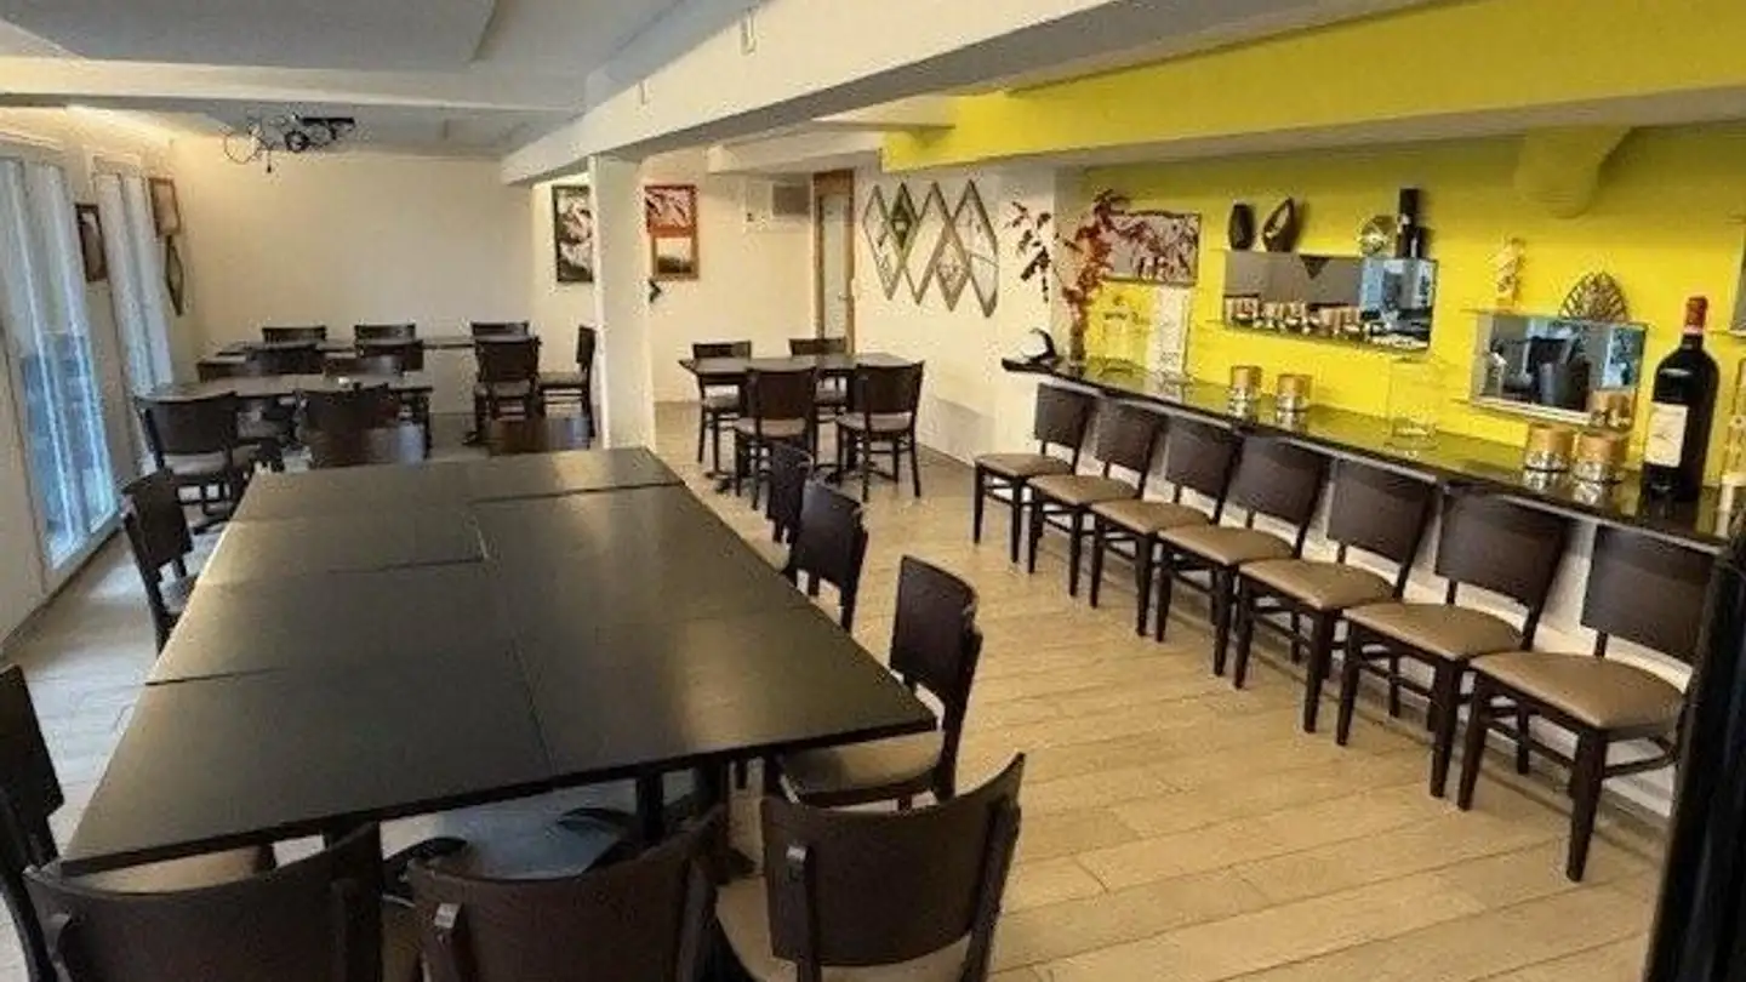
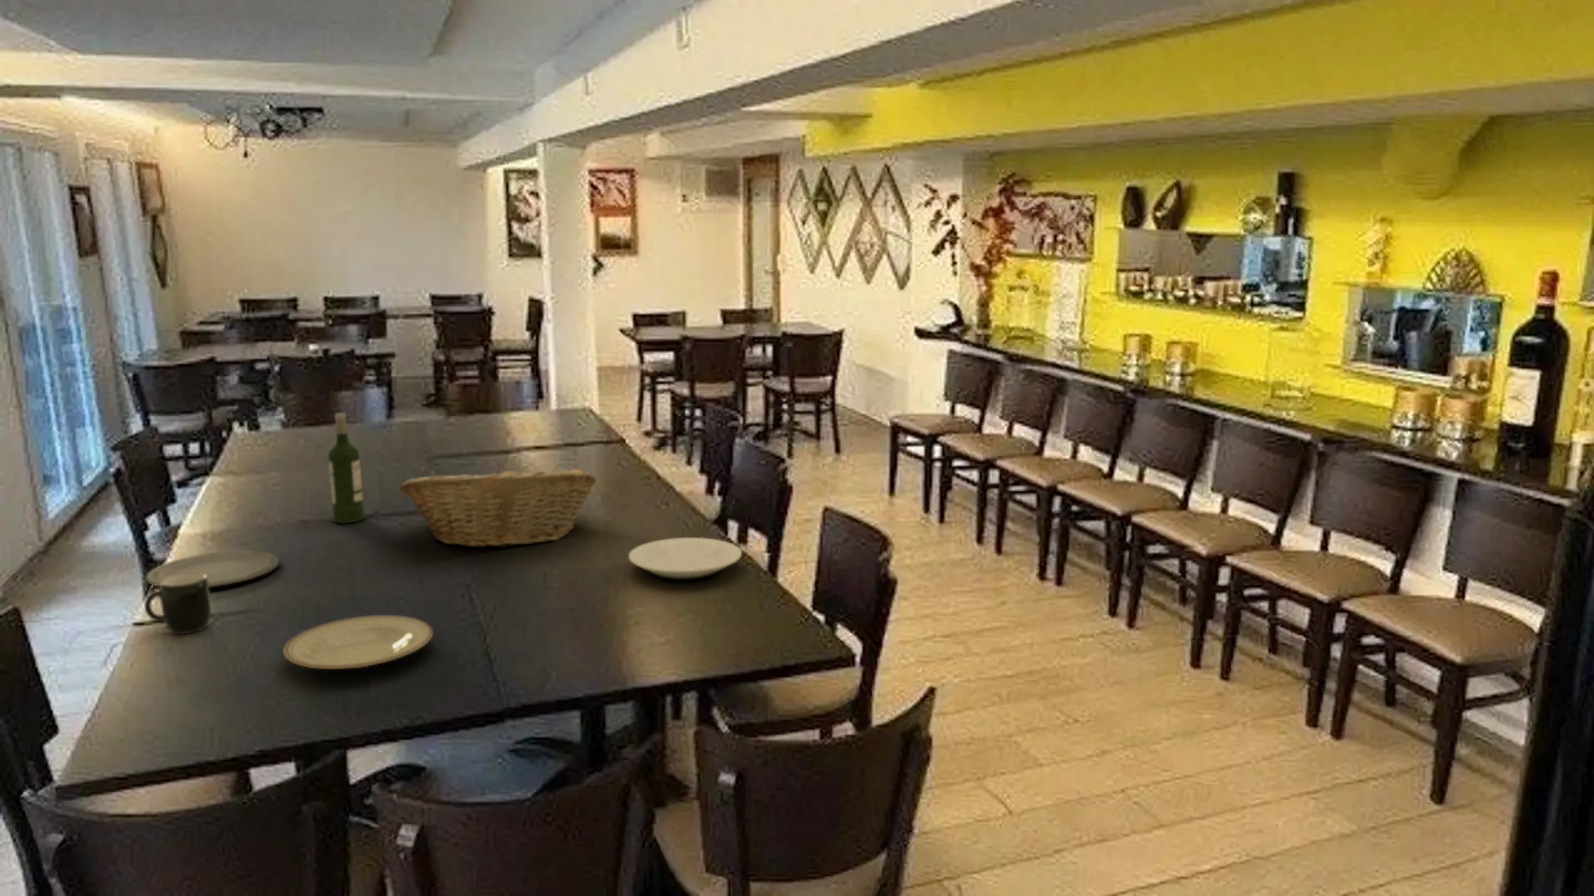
+ mug (177, 604)
+ plate (215, 570)
+ wine bottle (344, 467)
+ fruit basket (500, 497)
+ plate (360, 647)
+ plate (685, 561)
